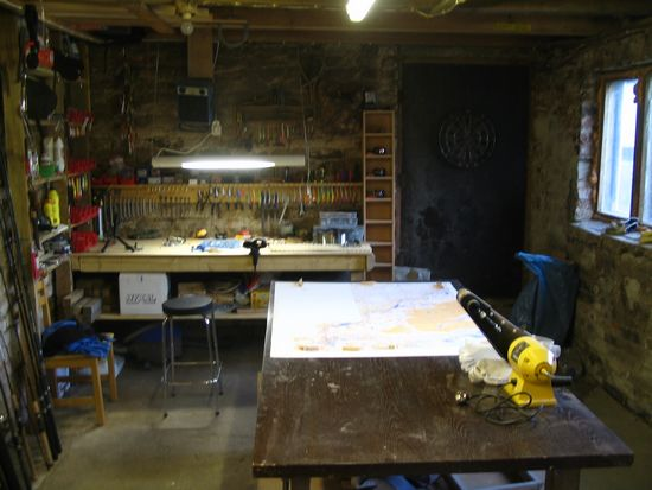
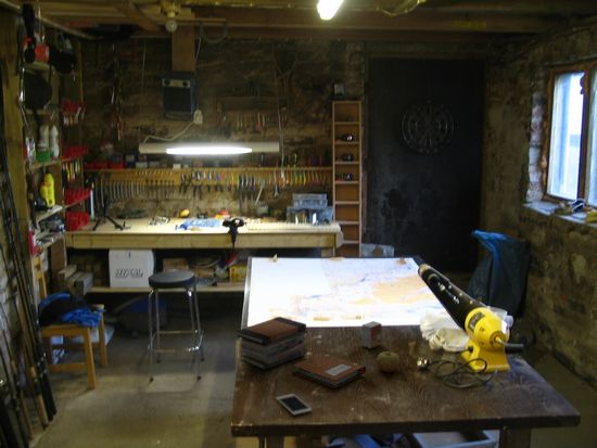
+ book stack (272, 342)
+ cell phone (293, 404)
+ notebook (330, 369)
+ apple (388, 360)
+ small box (371, 334)
